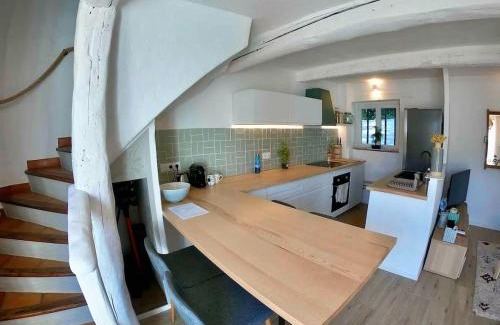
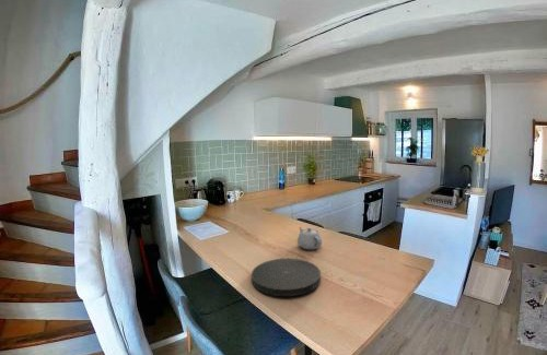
+ plate (286, 274)
+ teapot (309, 236)
